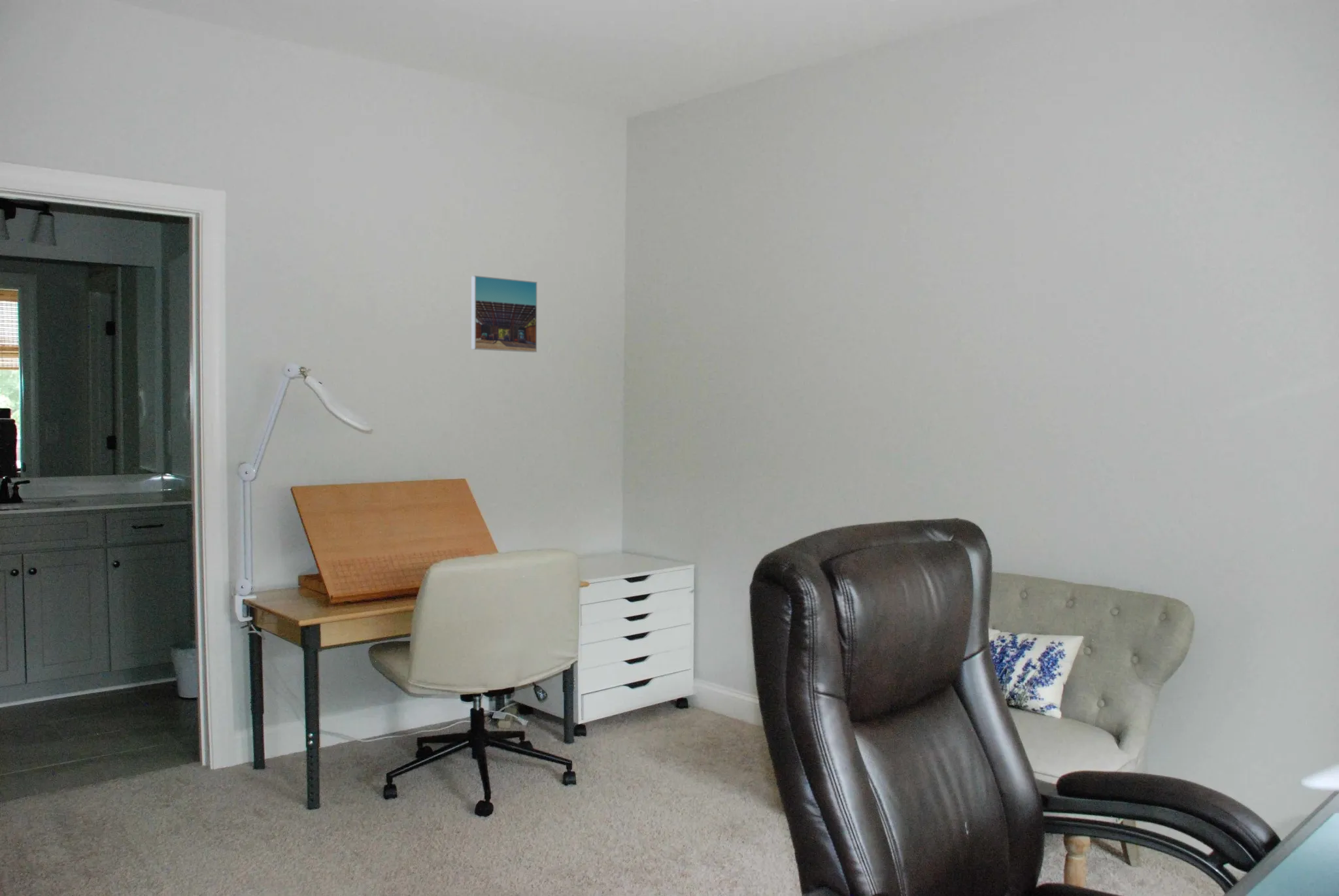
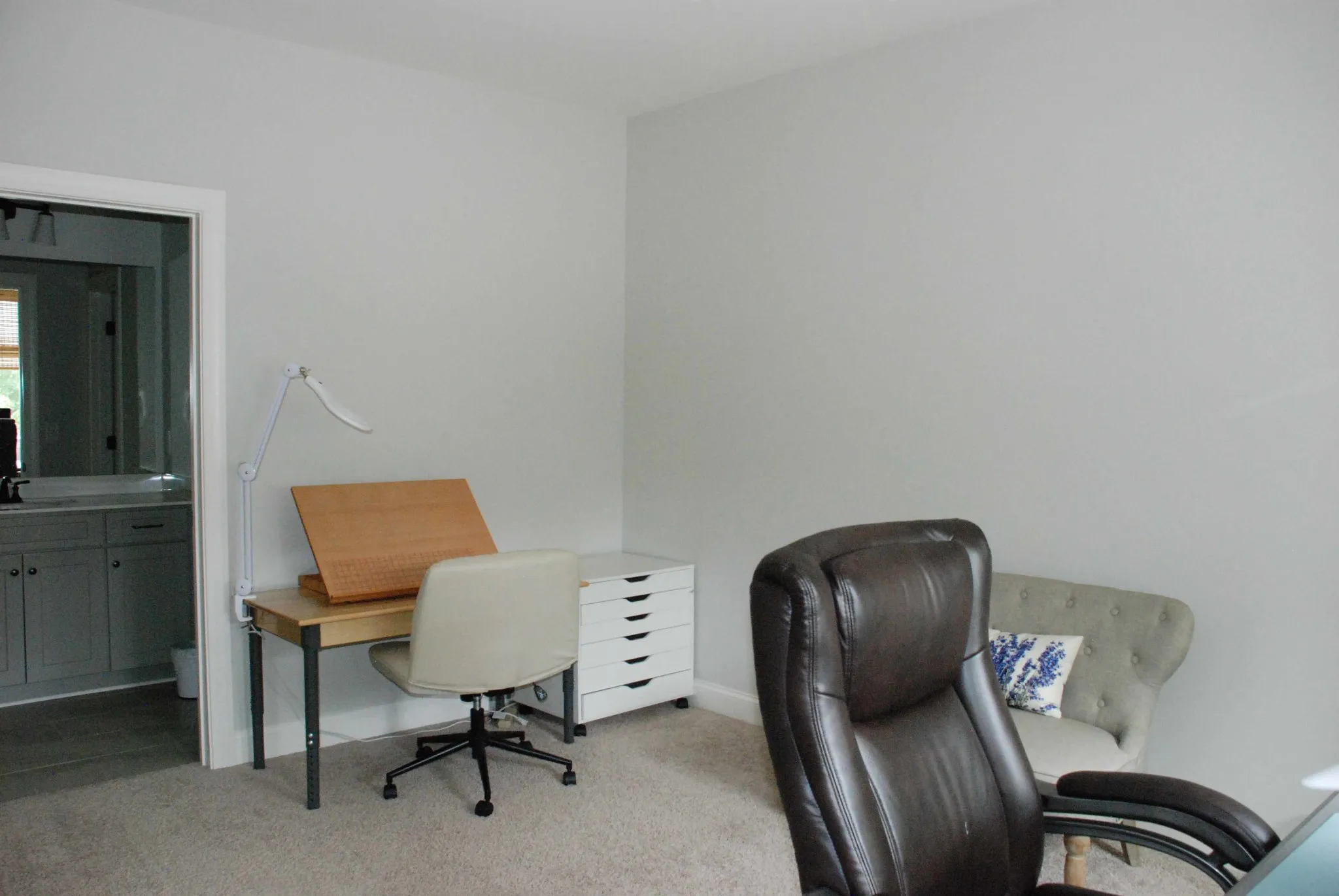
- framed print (505, 315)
